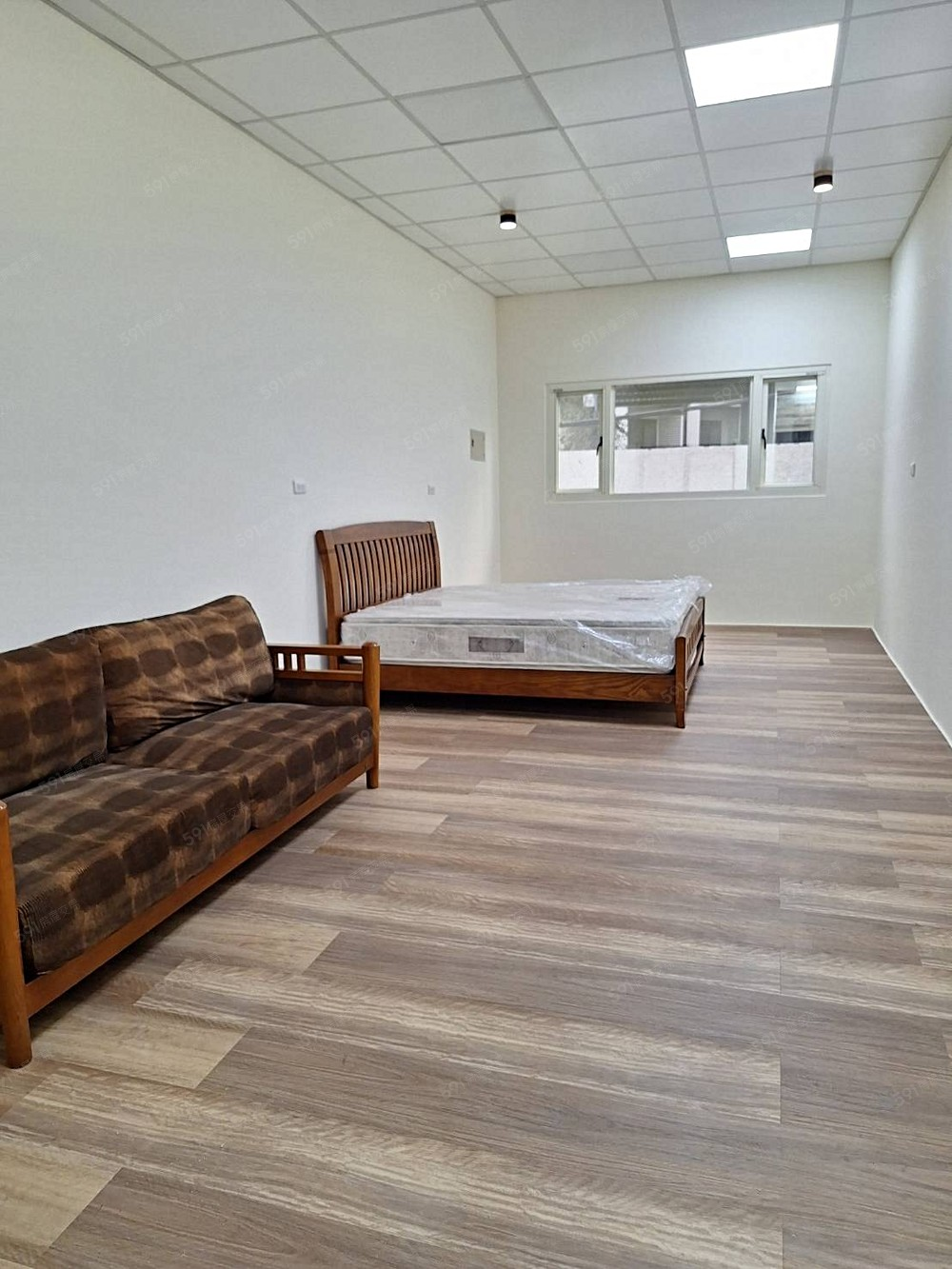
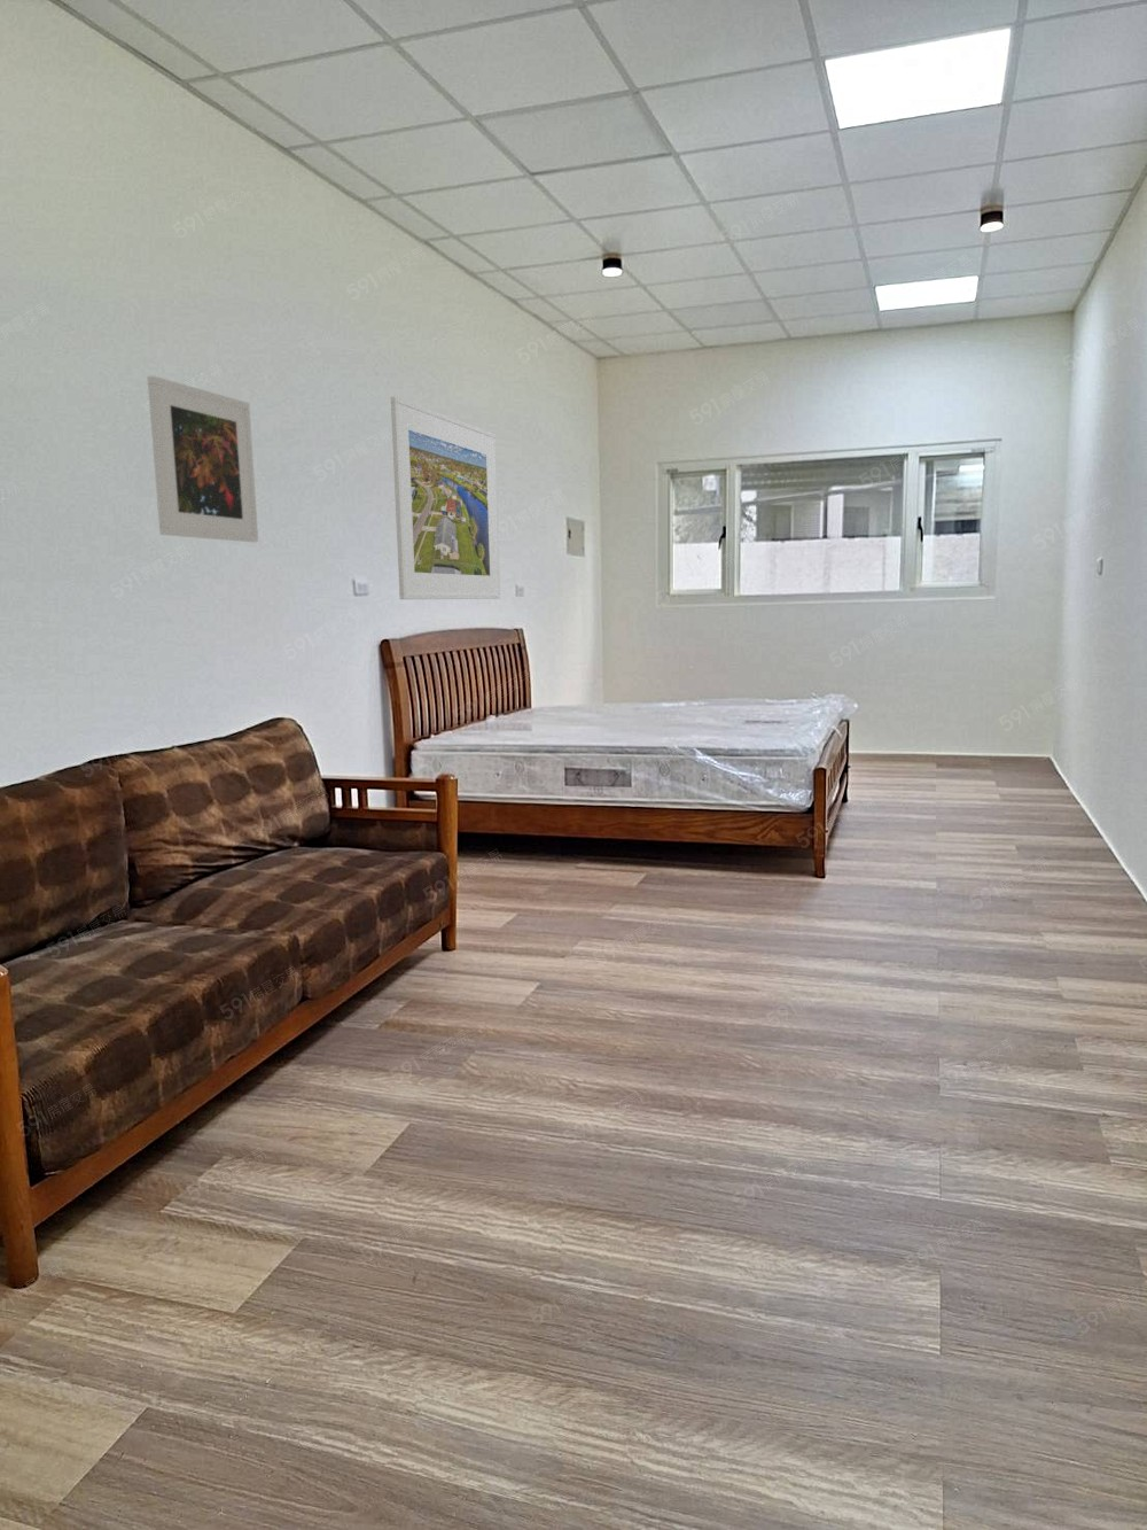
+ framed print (452, 509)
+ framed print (206, 465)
